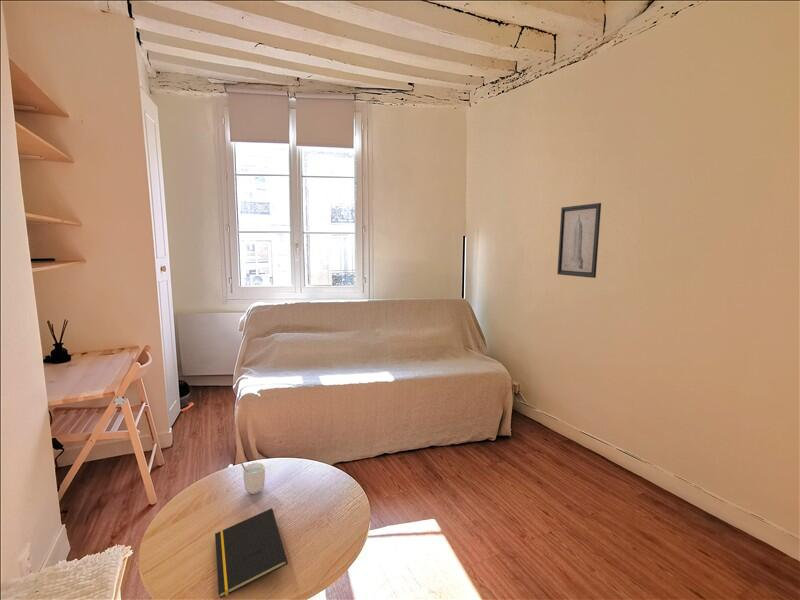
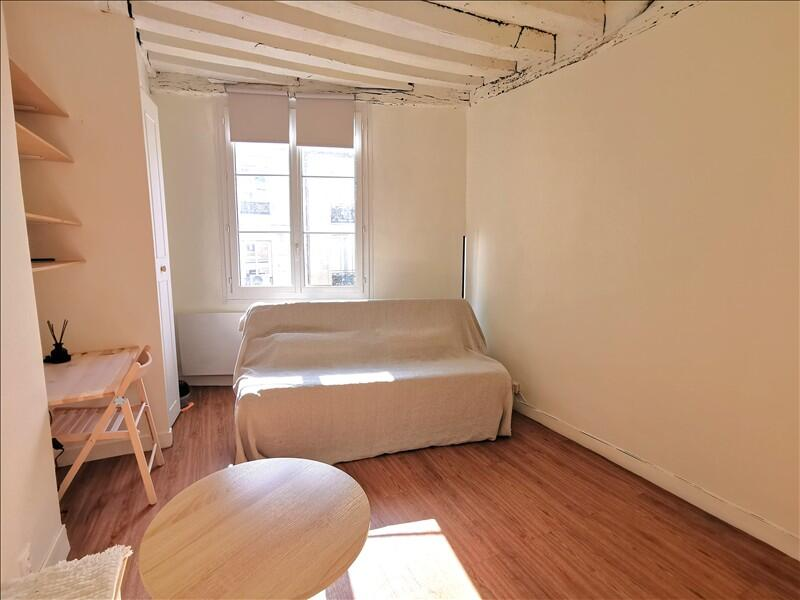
- cup (252, 474)
- wall art (577, 241)
- notepad (249, 547)
